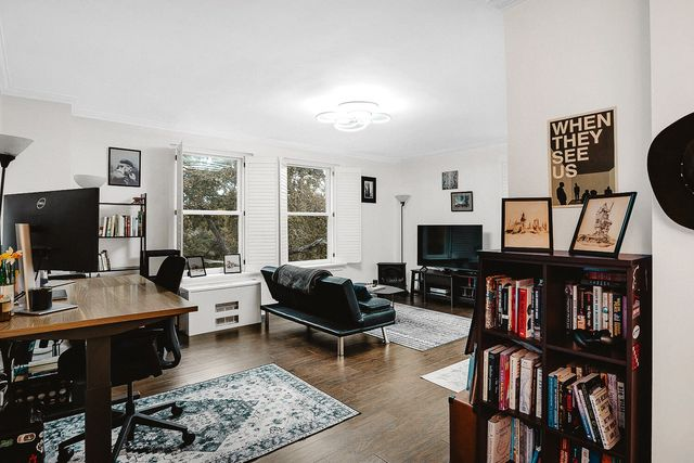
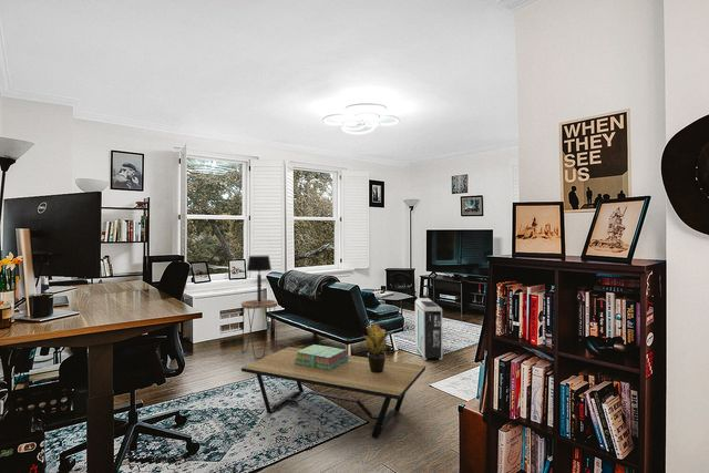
+ coffee table (335, 388)
+ stack of books (321, 357)
+ potted plant (377, 346)
+ table lamp (259, 278)
+ air purifier (428, 327)
+ side table (267, 328)
